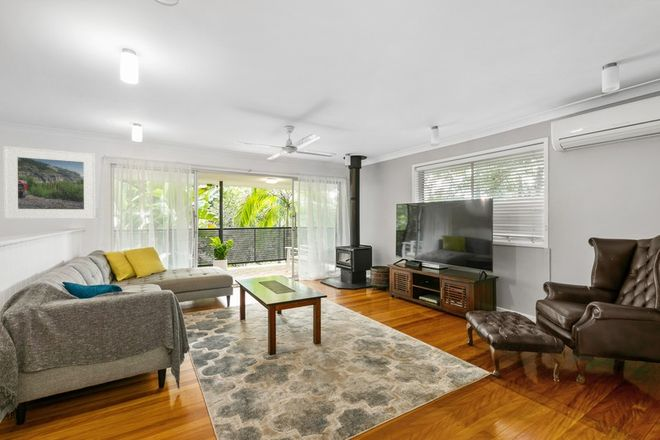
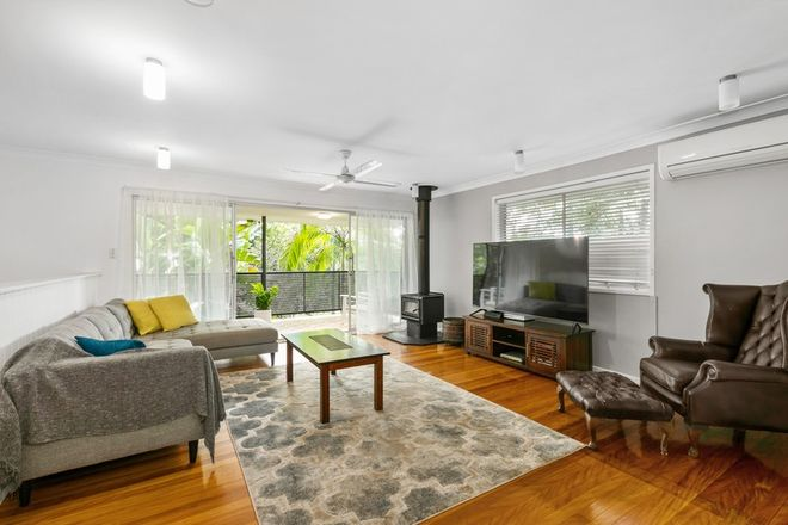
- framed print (52, 184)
